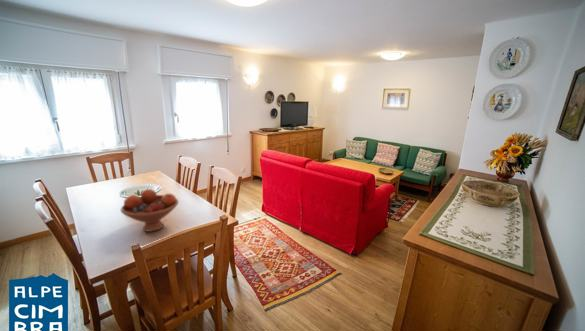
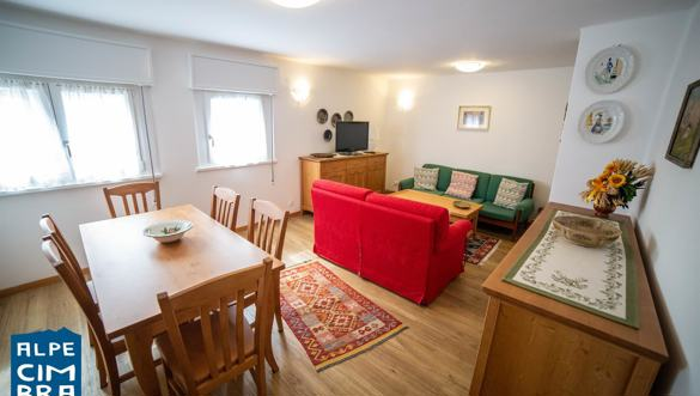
- fruit bowl (151, 211)
